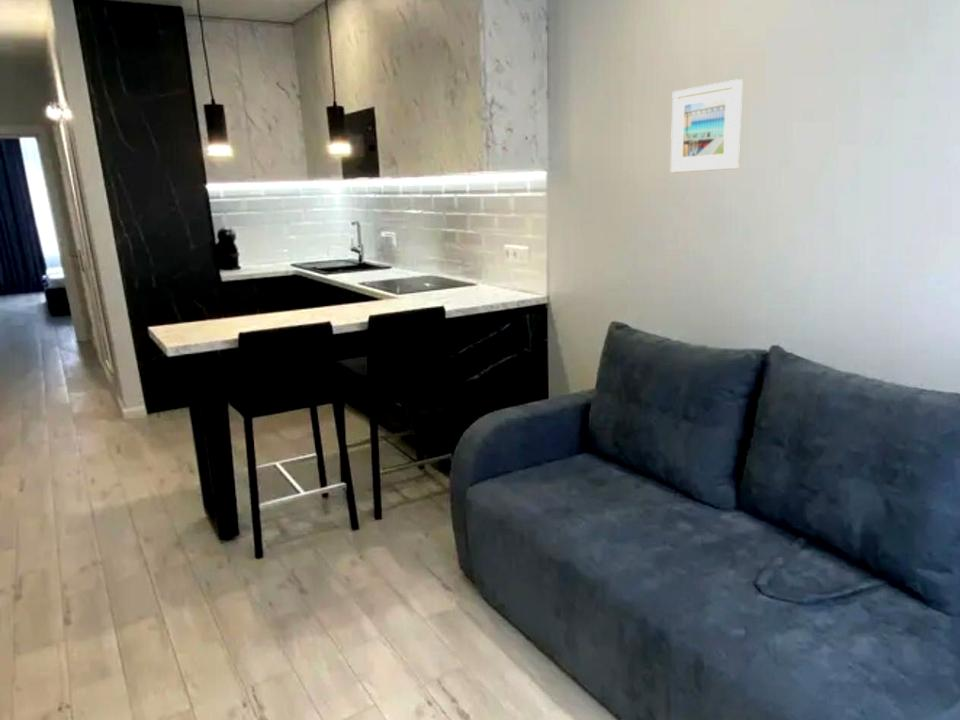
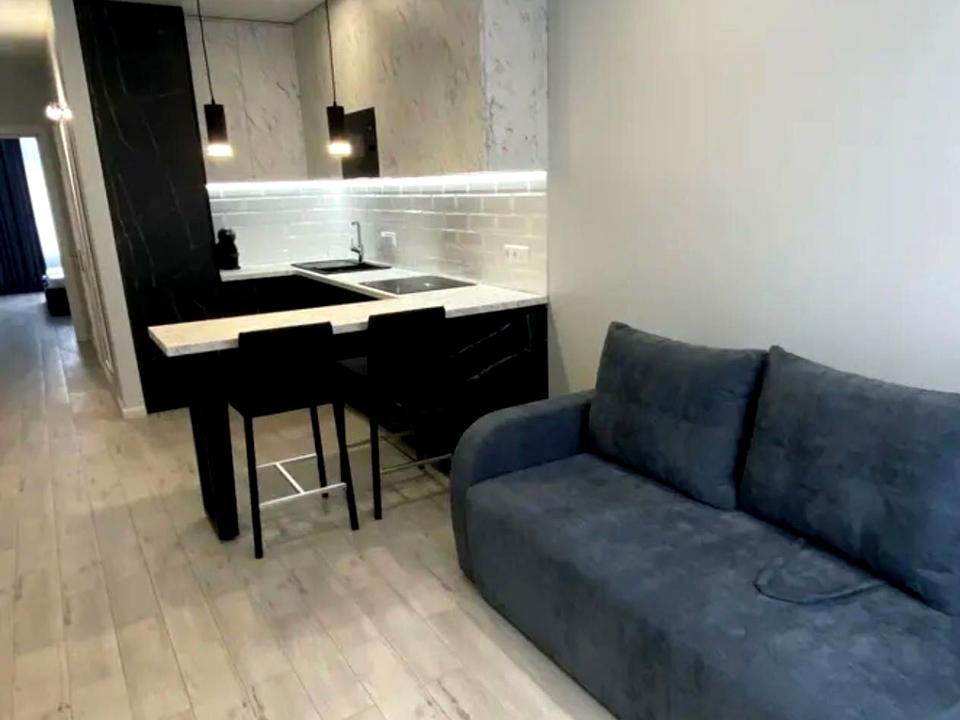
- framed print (704, 128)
